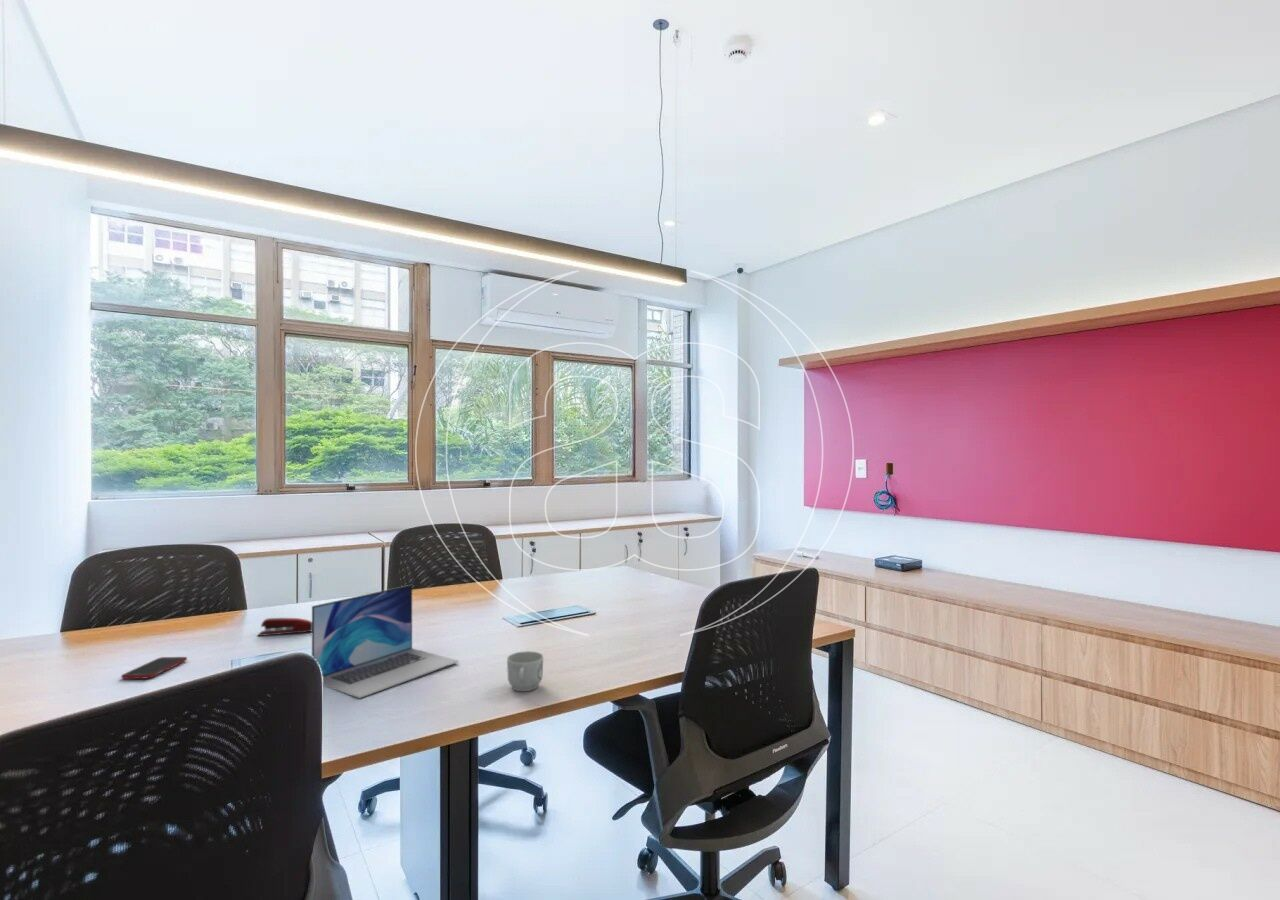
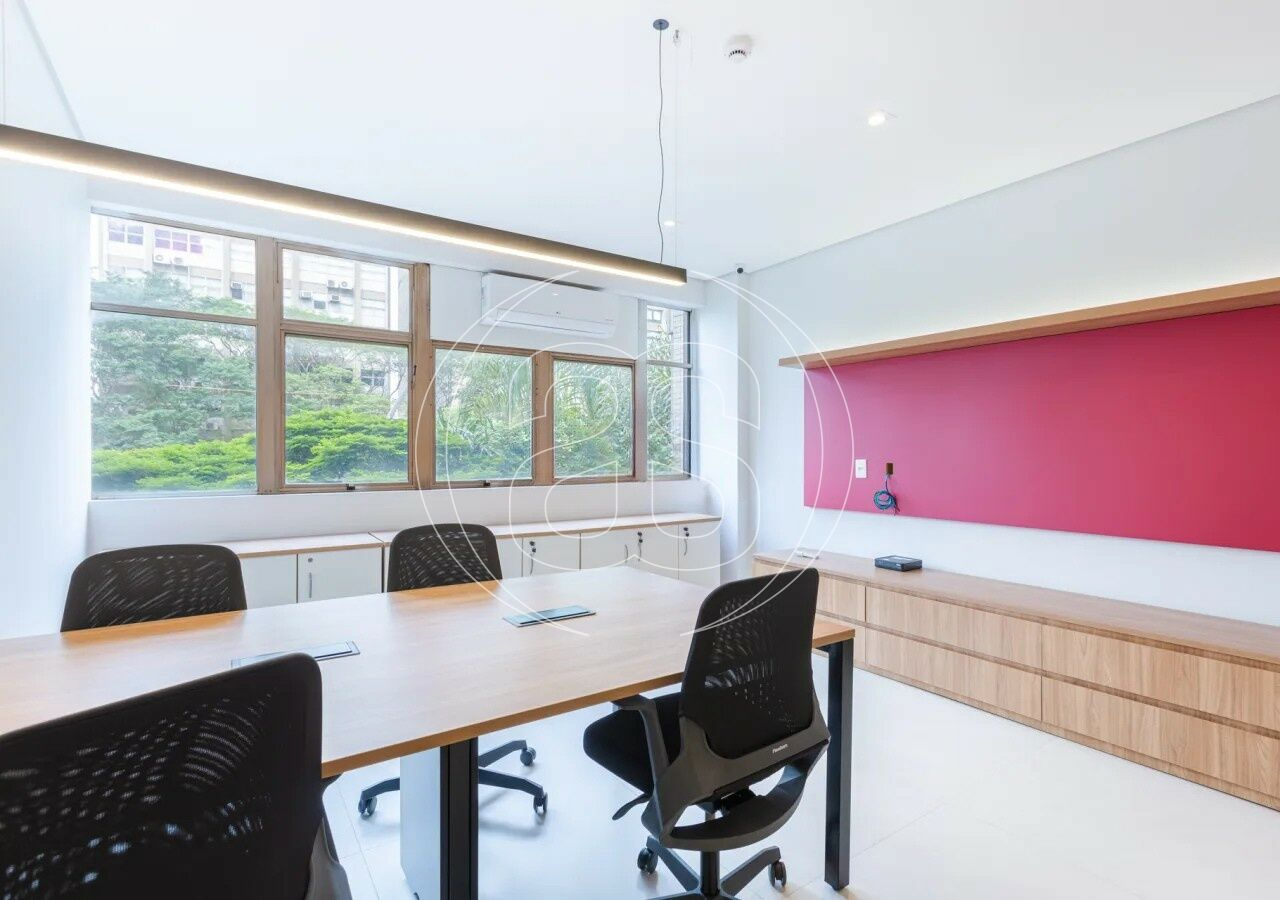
- stapler (286, 625)
- mug (524, 673)
- cell phone (155, 667)
- laptop (388, 635)
